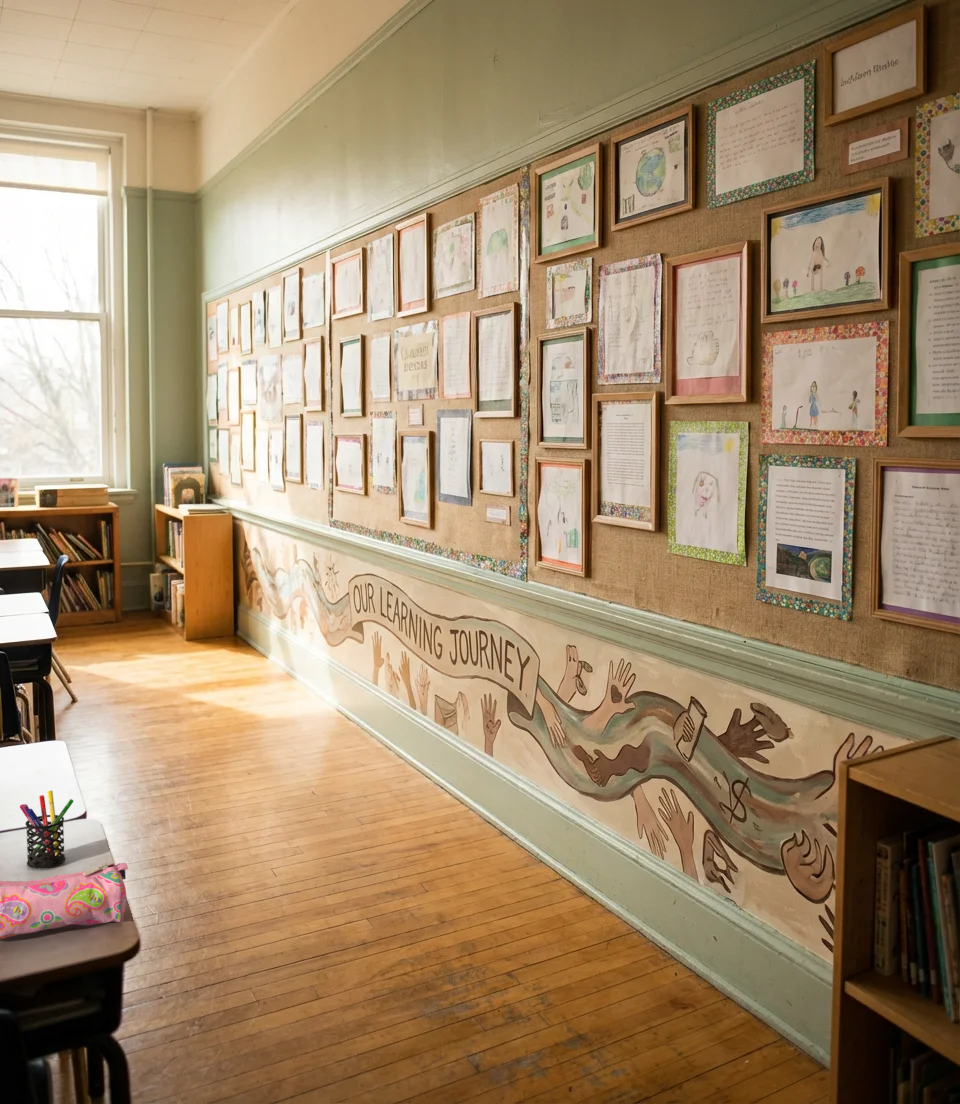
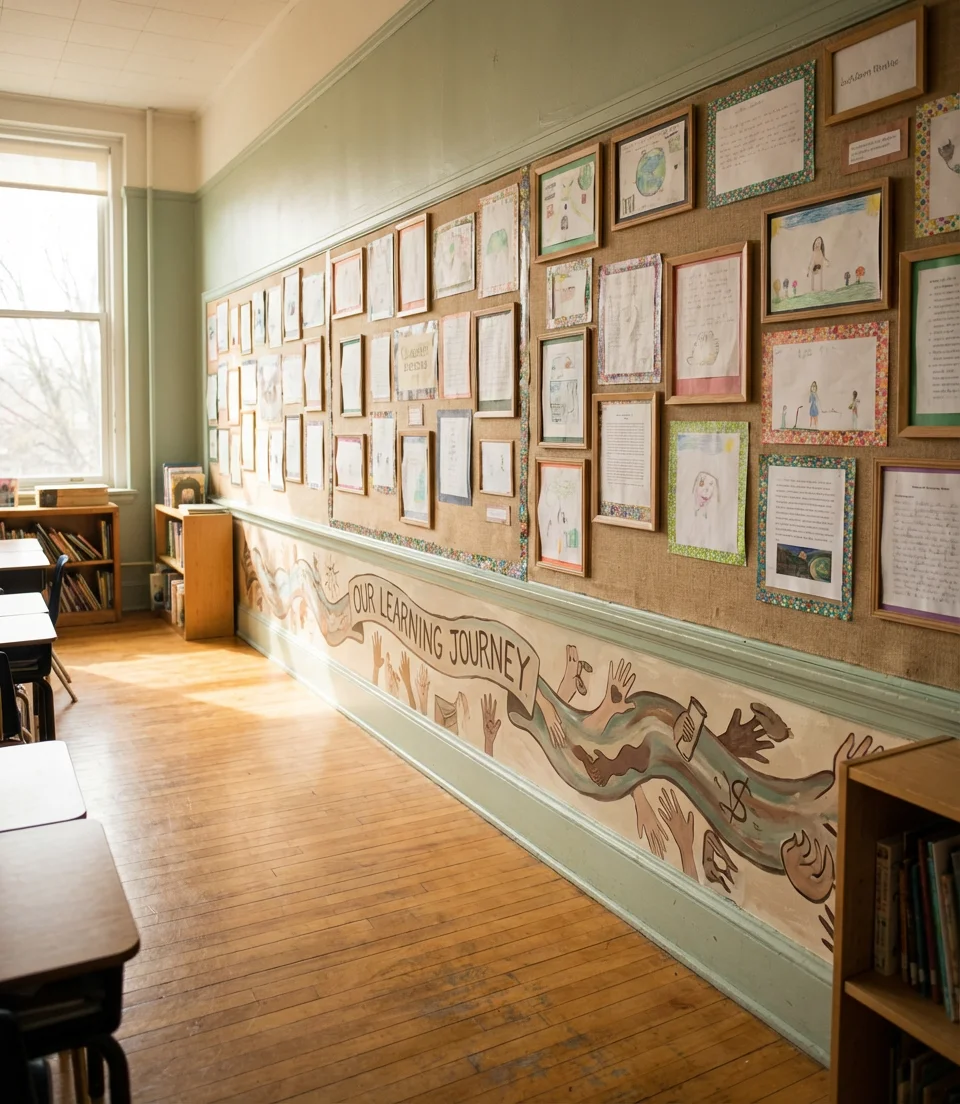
- pencil case (52, 900)
- pen holder (49, 826)
